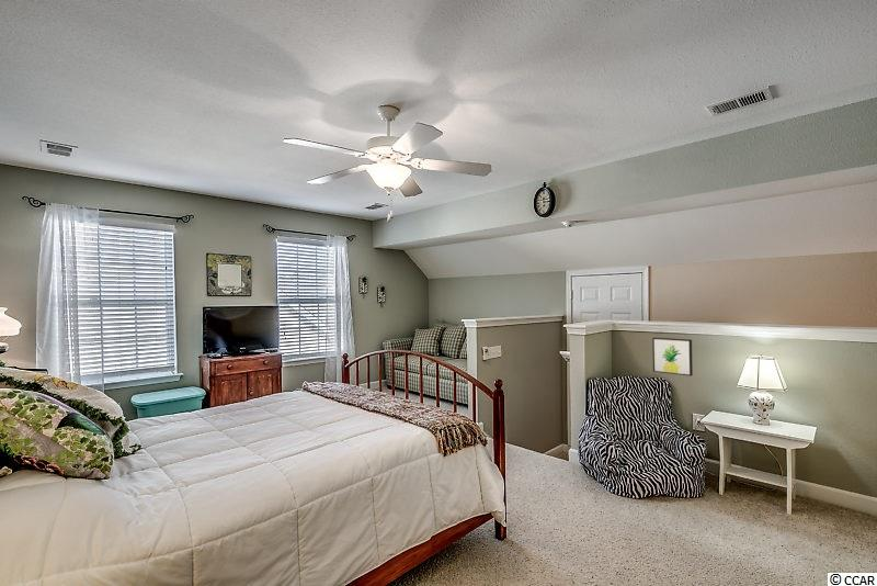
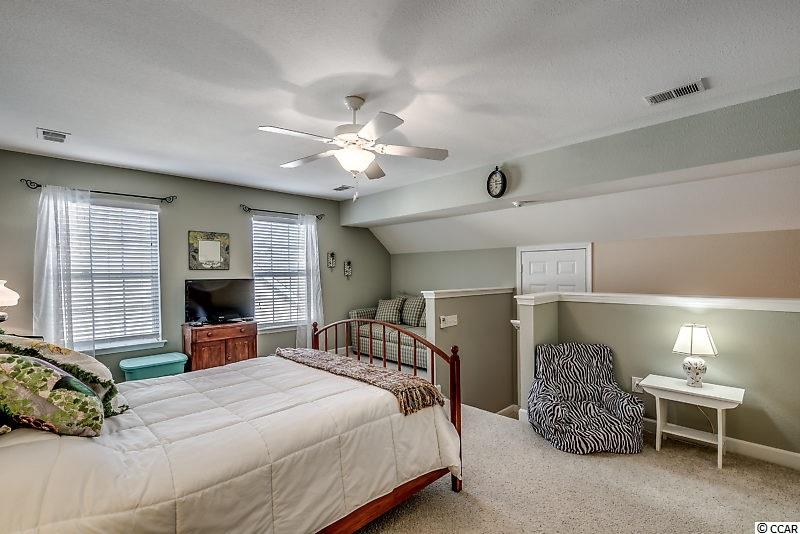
- wall art (671, 356)
